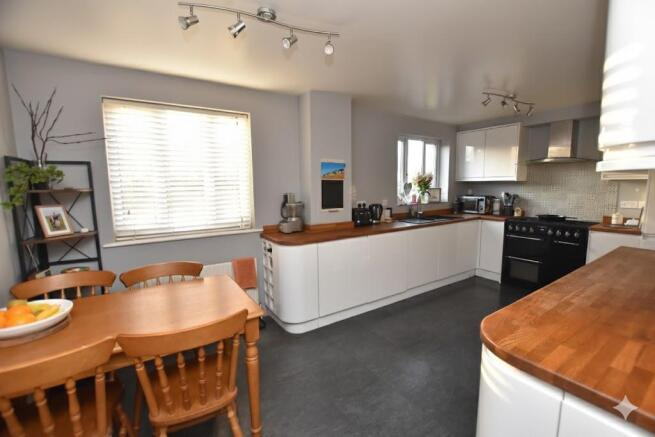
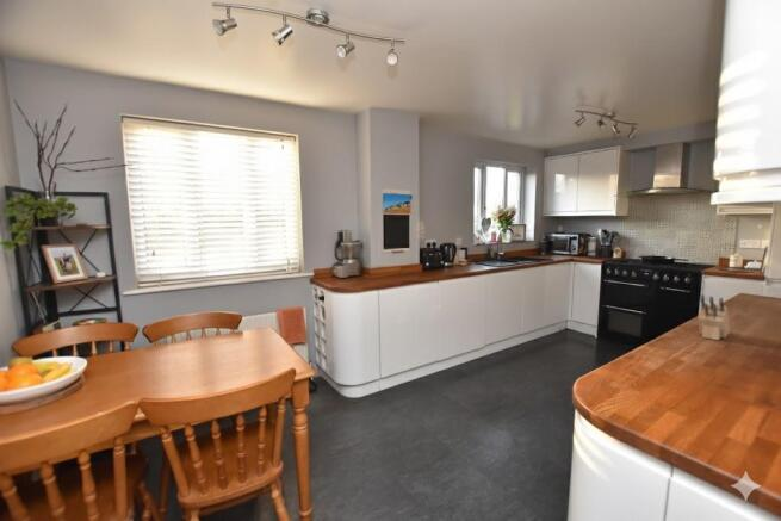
+ knife block (713, 314)
